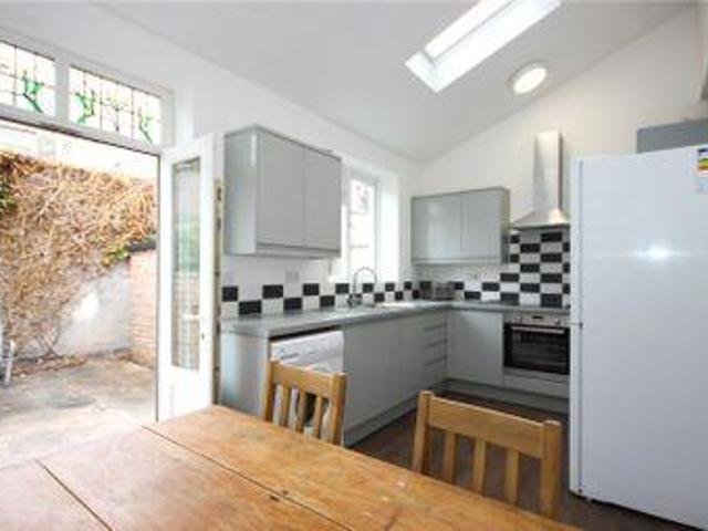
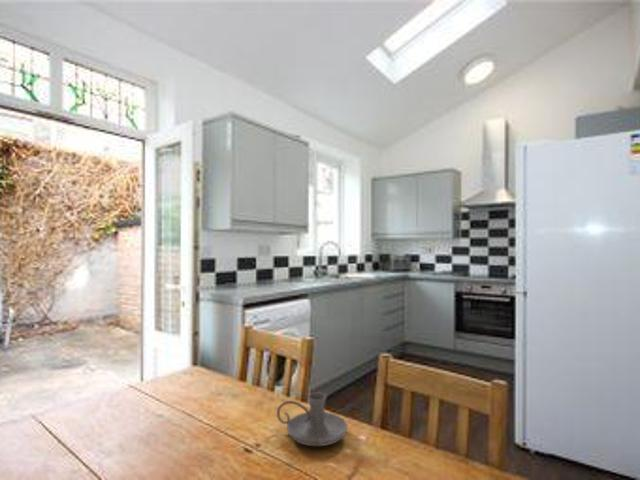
+ candle holder (310, 415)
